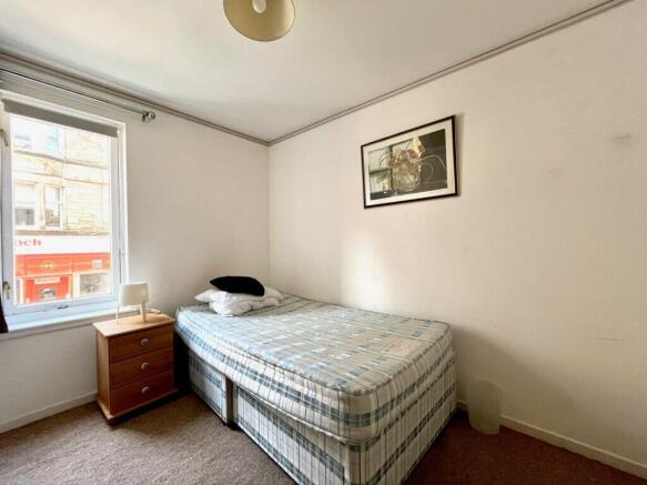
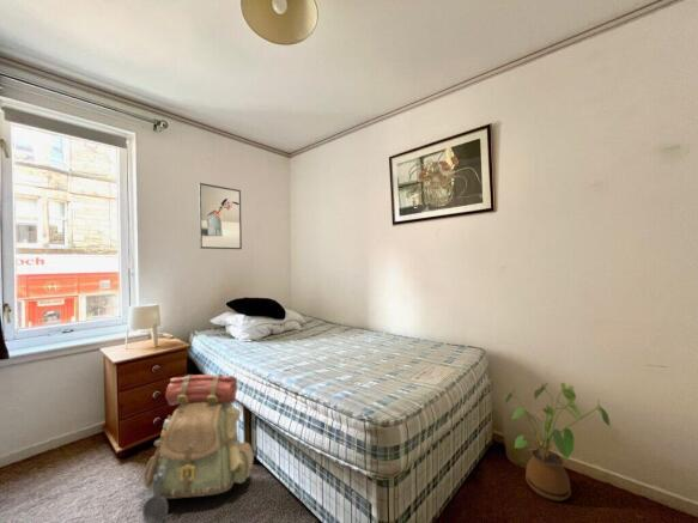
+ backpack (198, 434)
+ house plant (552, 442)
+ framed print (220, 218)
